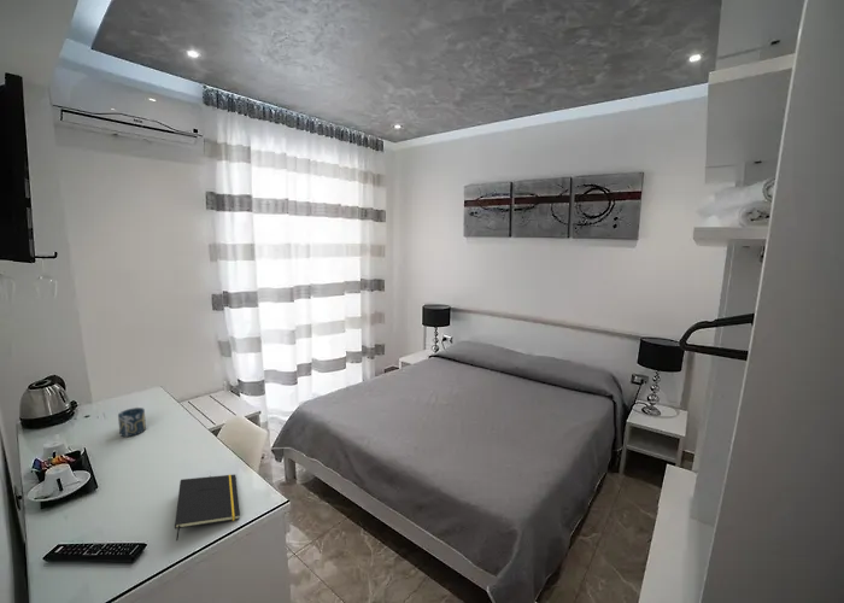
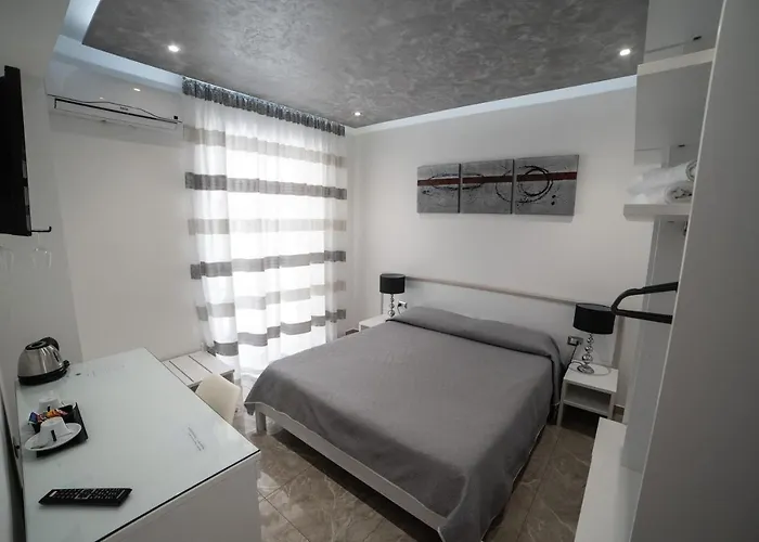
- cup (130, 421)
- notepad (209, 498)
